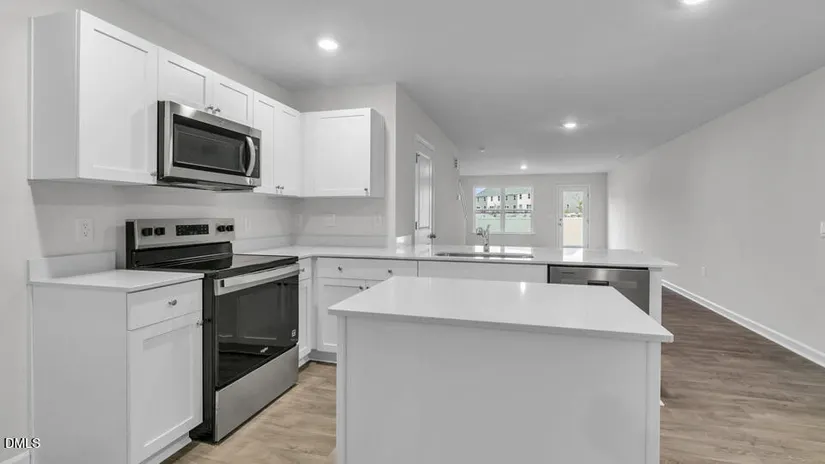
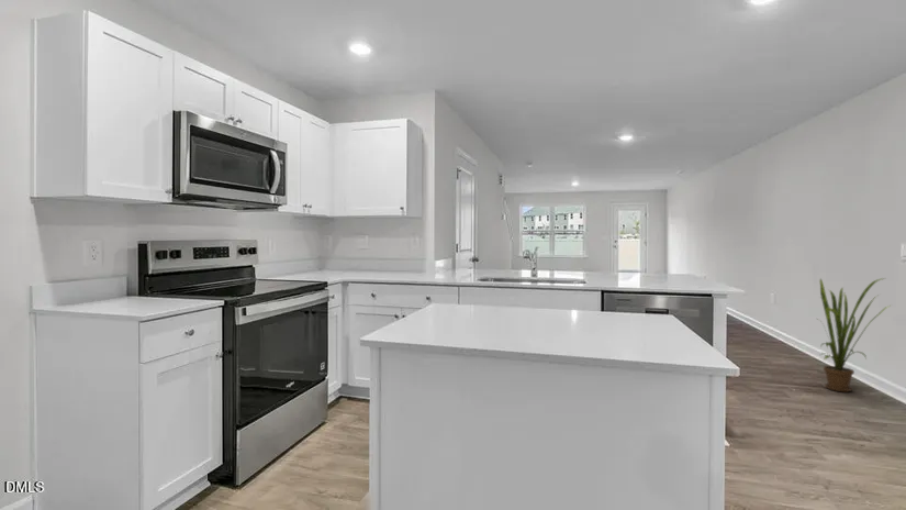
+ house plant (843, 333)
